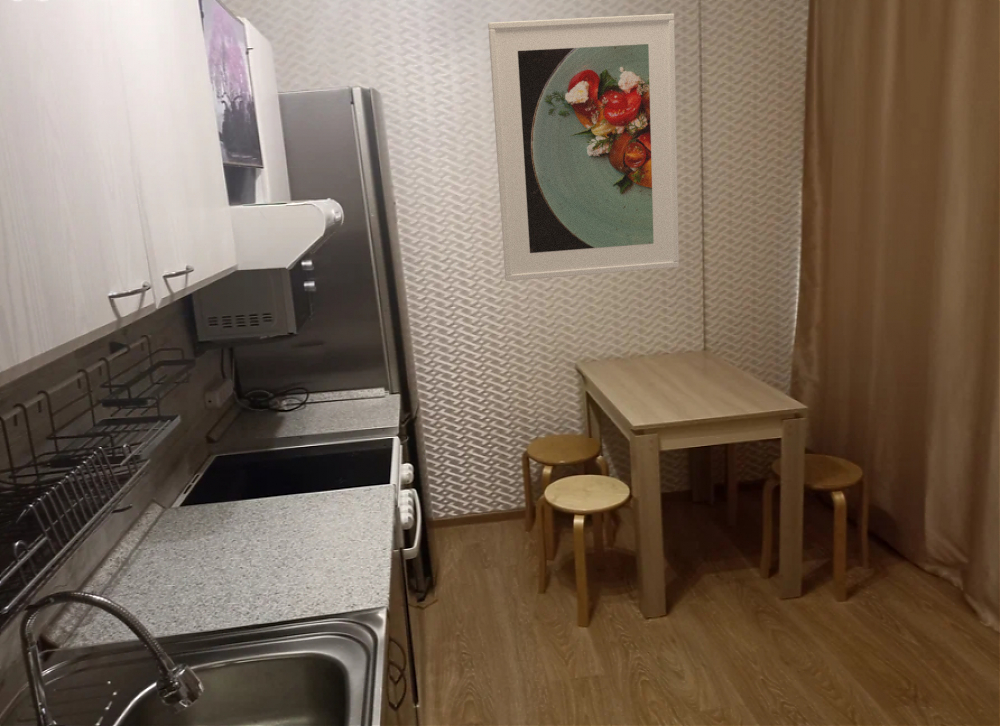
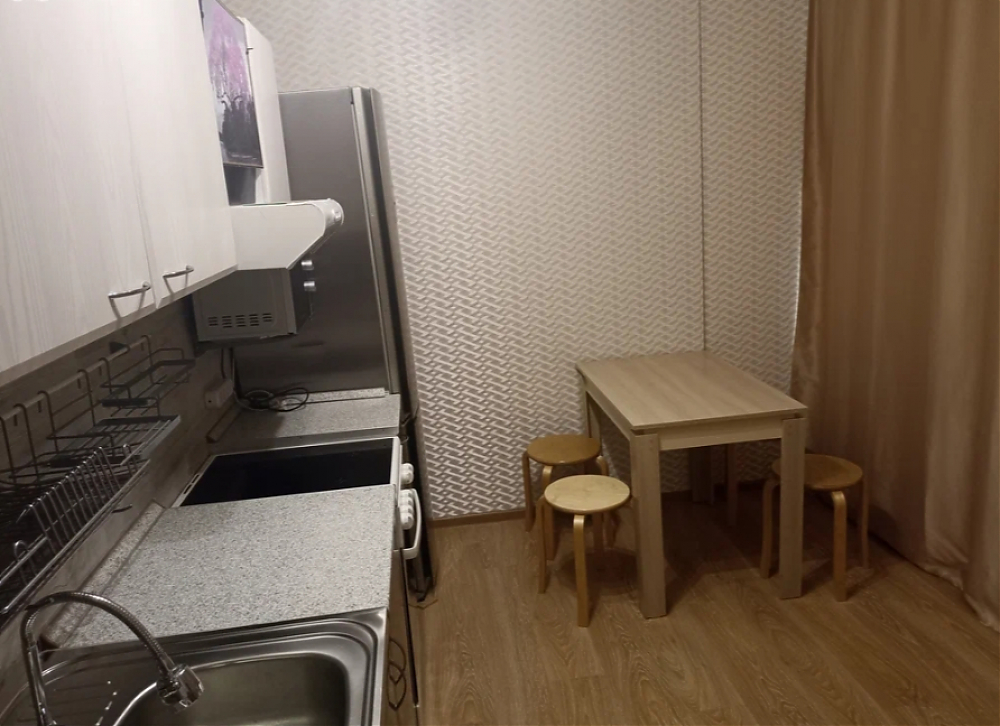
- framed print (587, 150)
